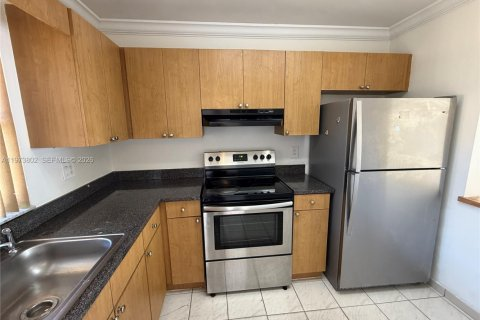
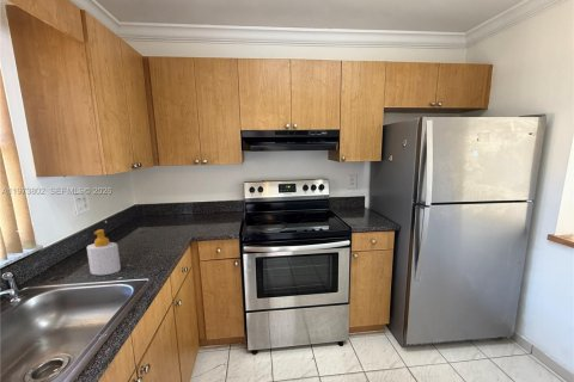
+ soap bottle (103, 251)
